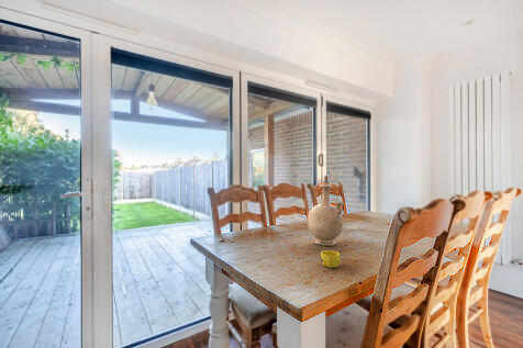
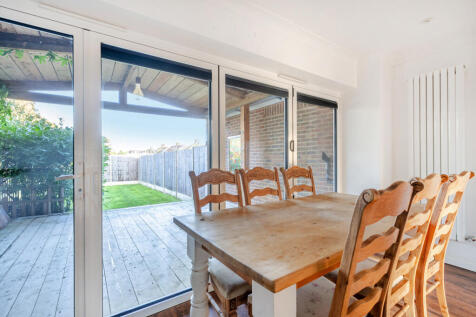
- vase (325, 209)
- cup (330, 259)
